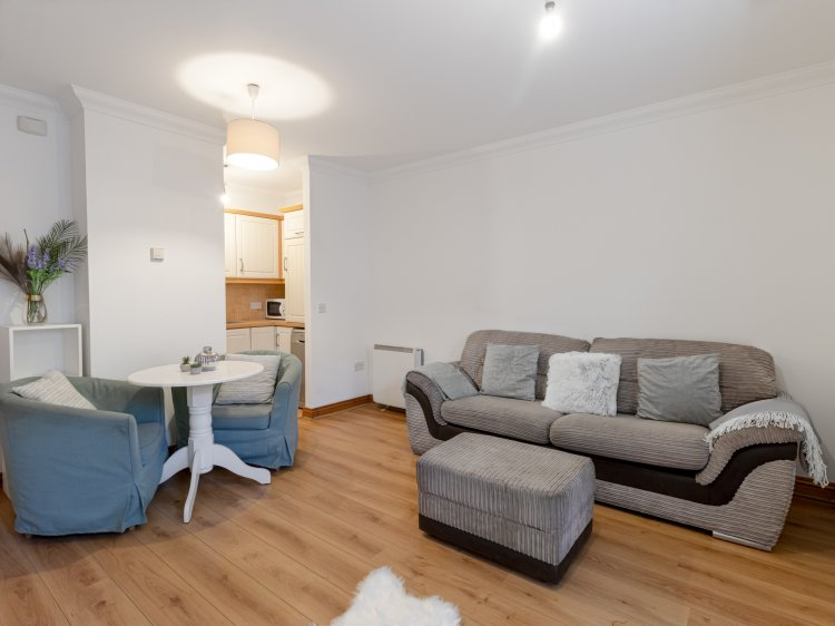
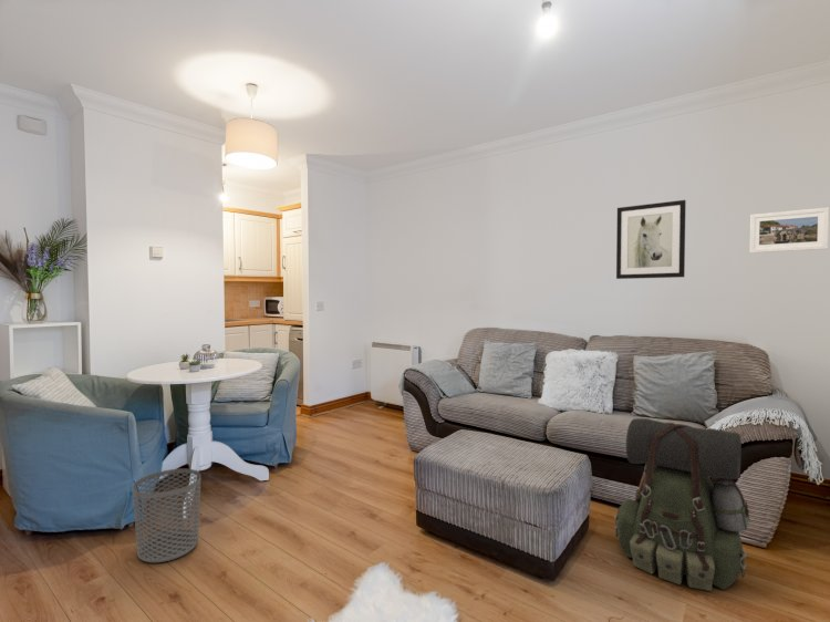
+ wall art (650, 240)
+ waste bin (168, 515)
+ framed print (787, 230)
+ backpack (678, 488)
